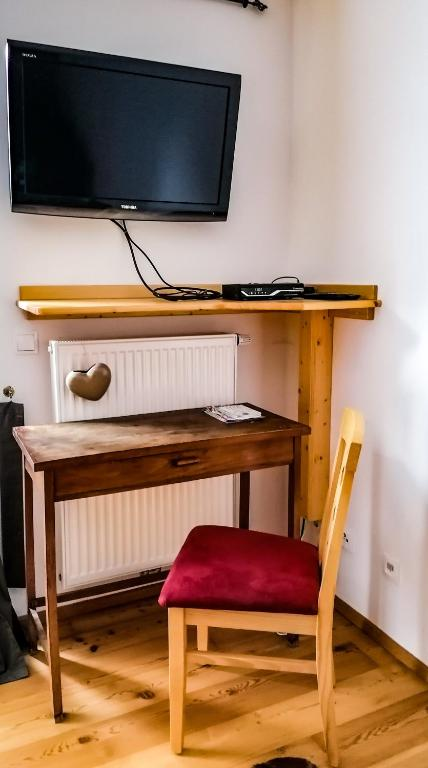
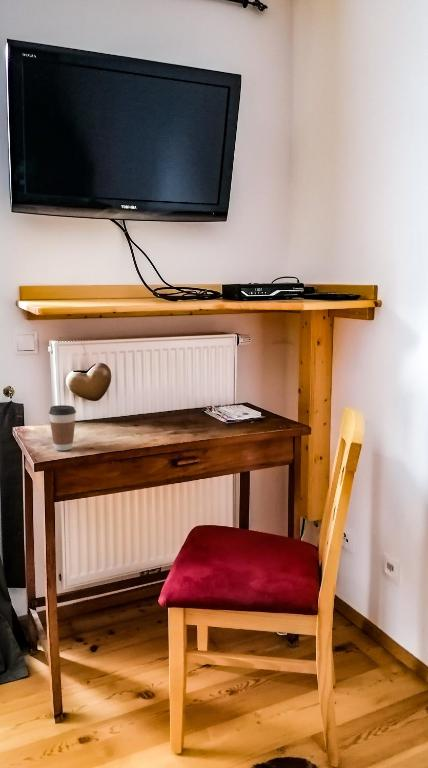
+ coffee cup (62, 427)
